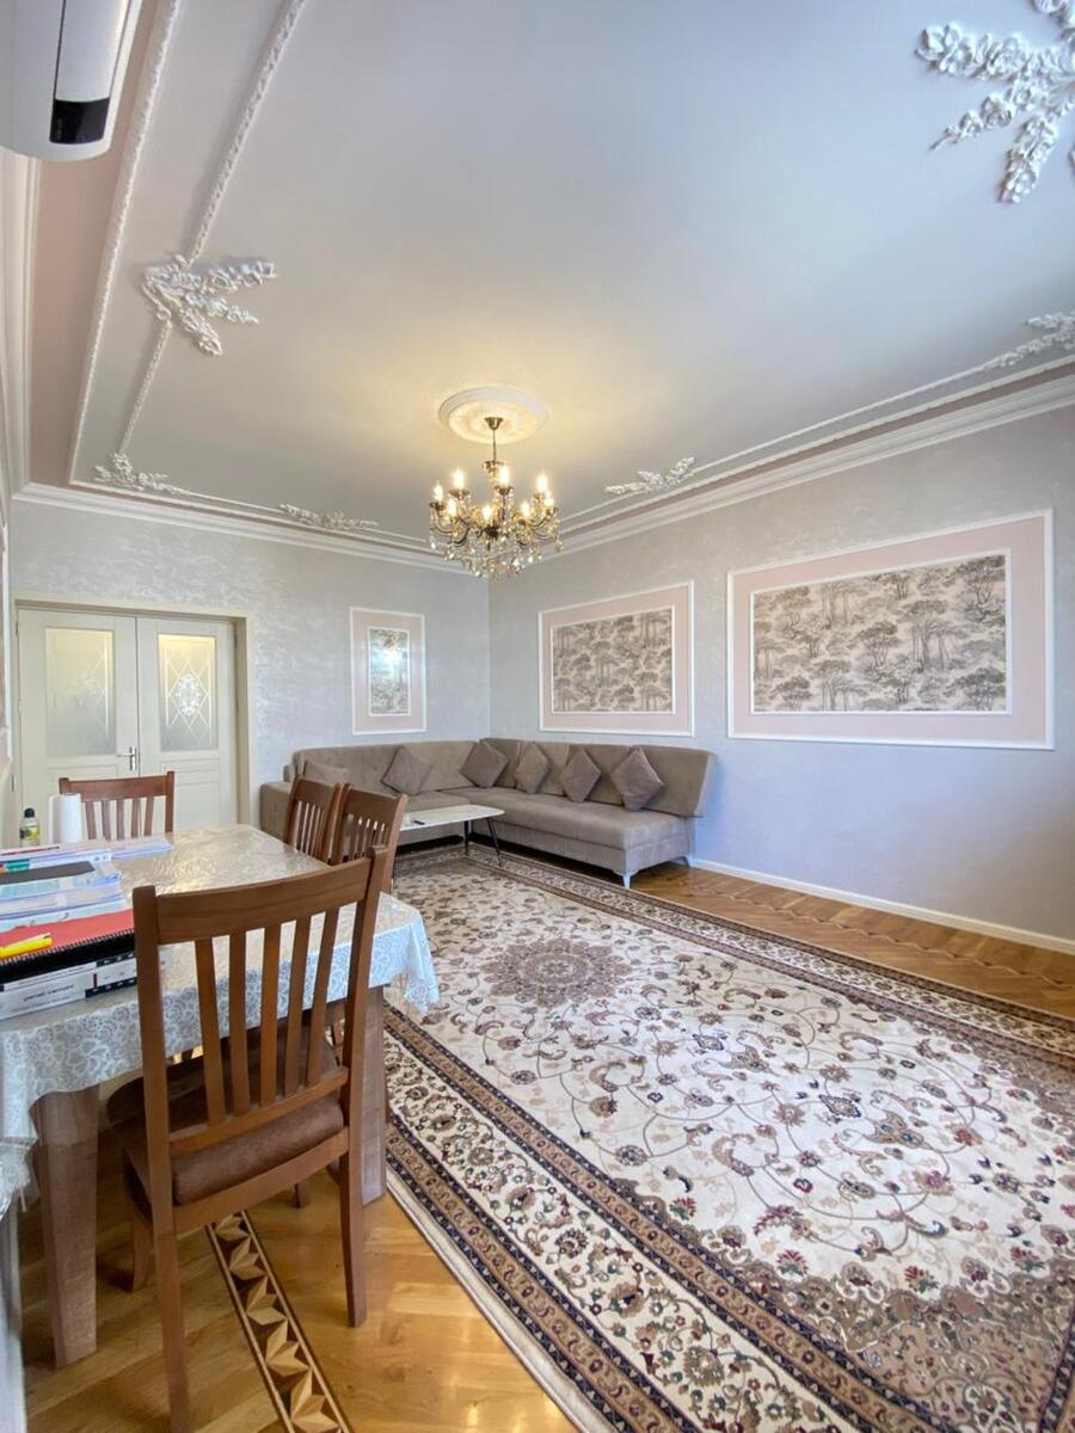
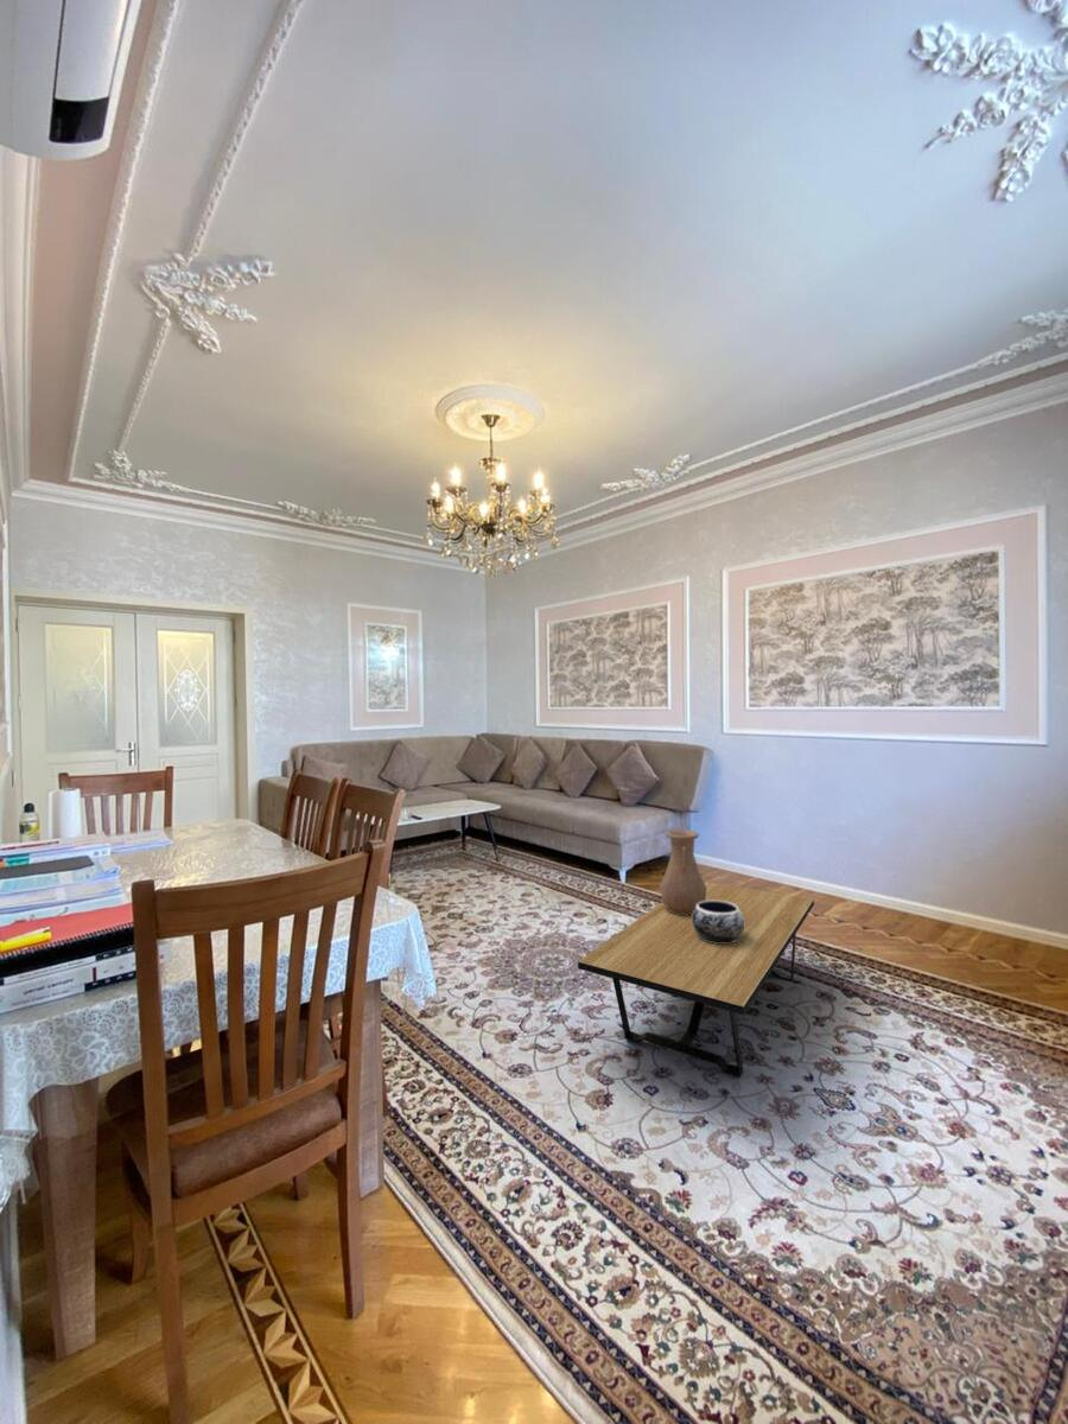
+ vase (682, 872)
+ decorative bowl (717, 922)
+ coffee table (712, 966)
